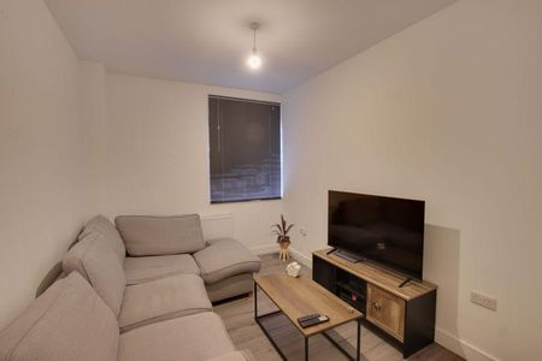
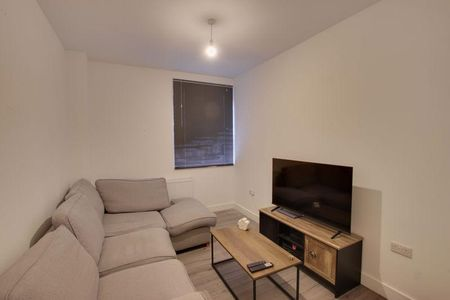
- house plant (281, 236)
